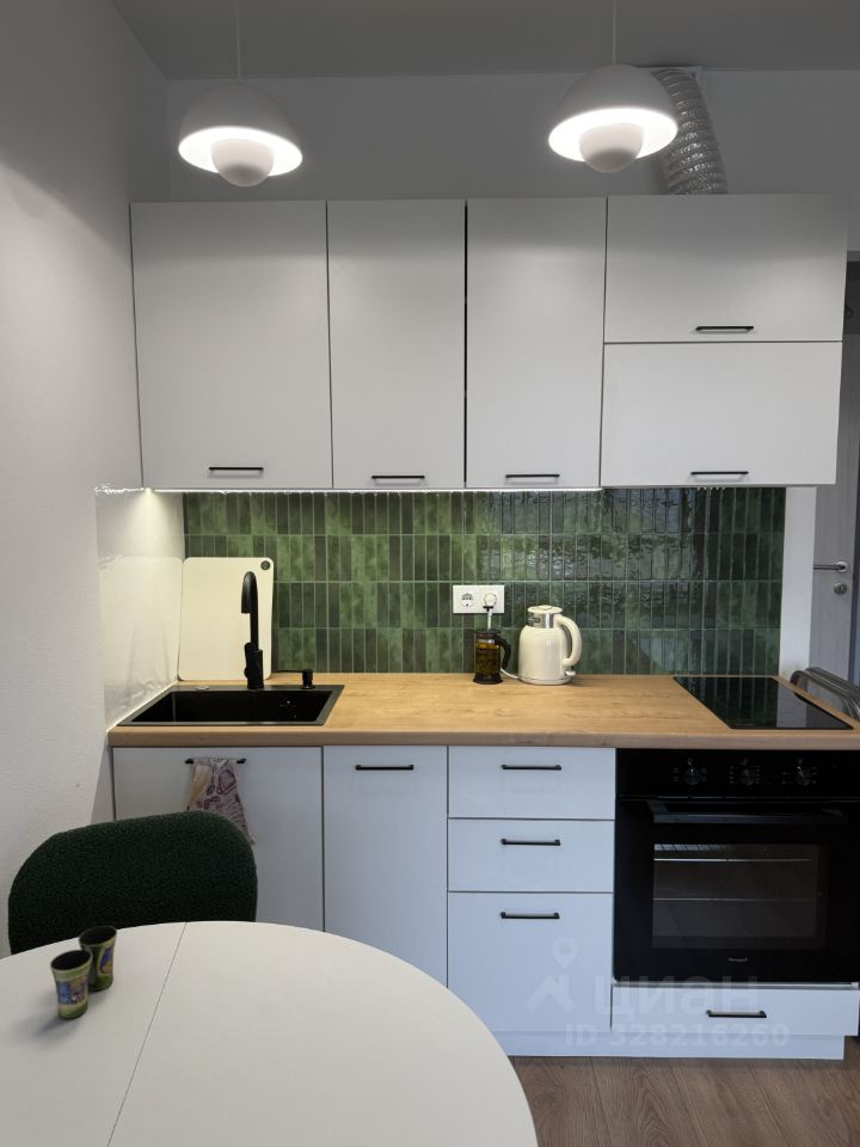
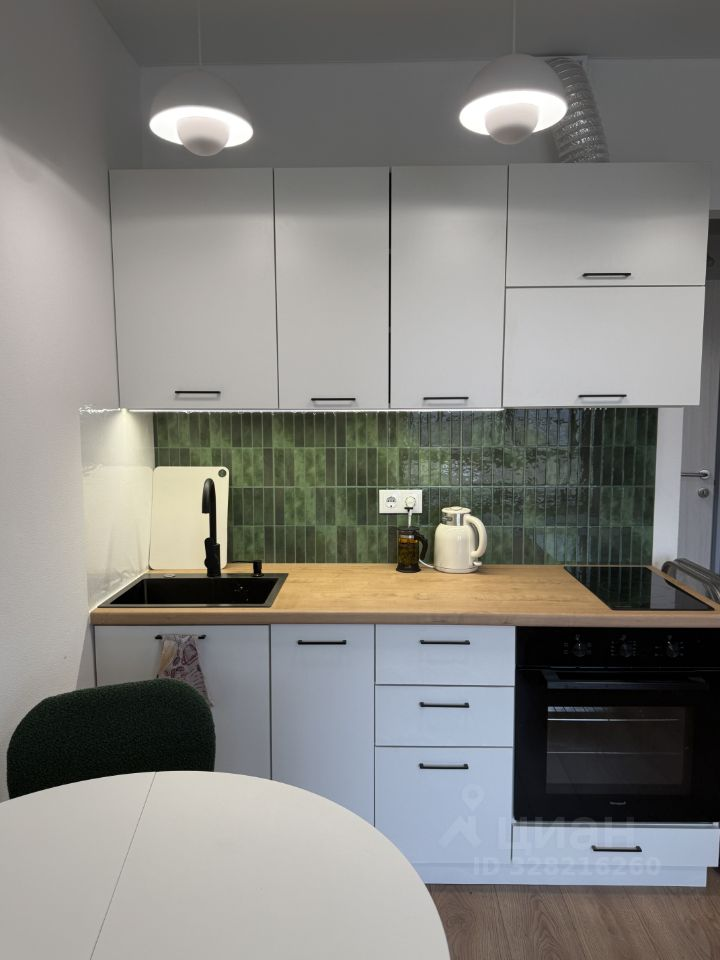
- cup (85, 971)
